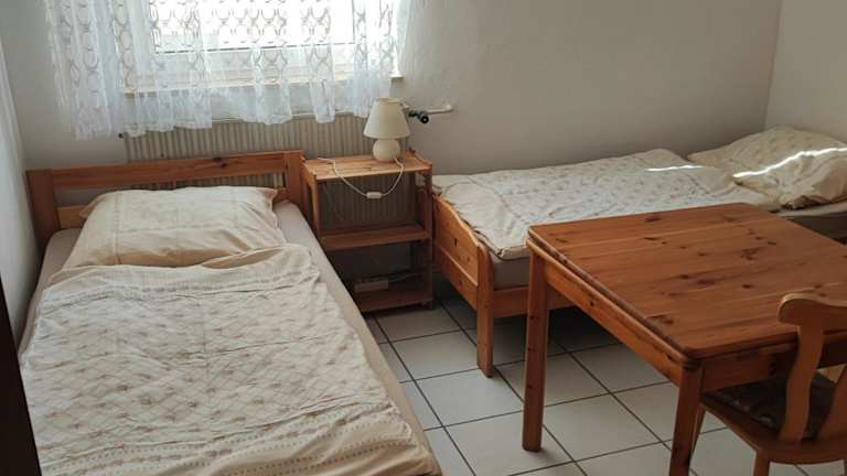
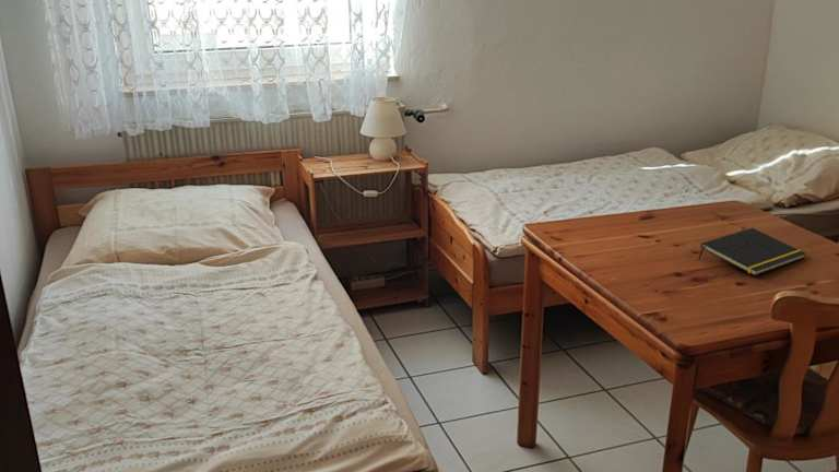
+ notepad (753, 250)
